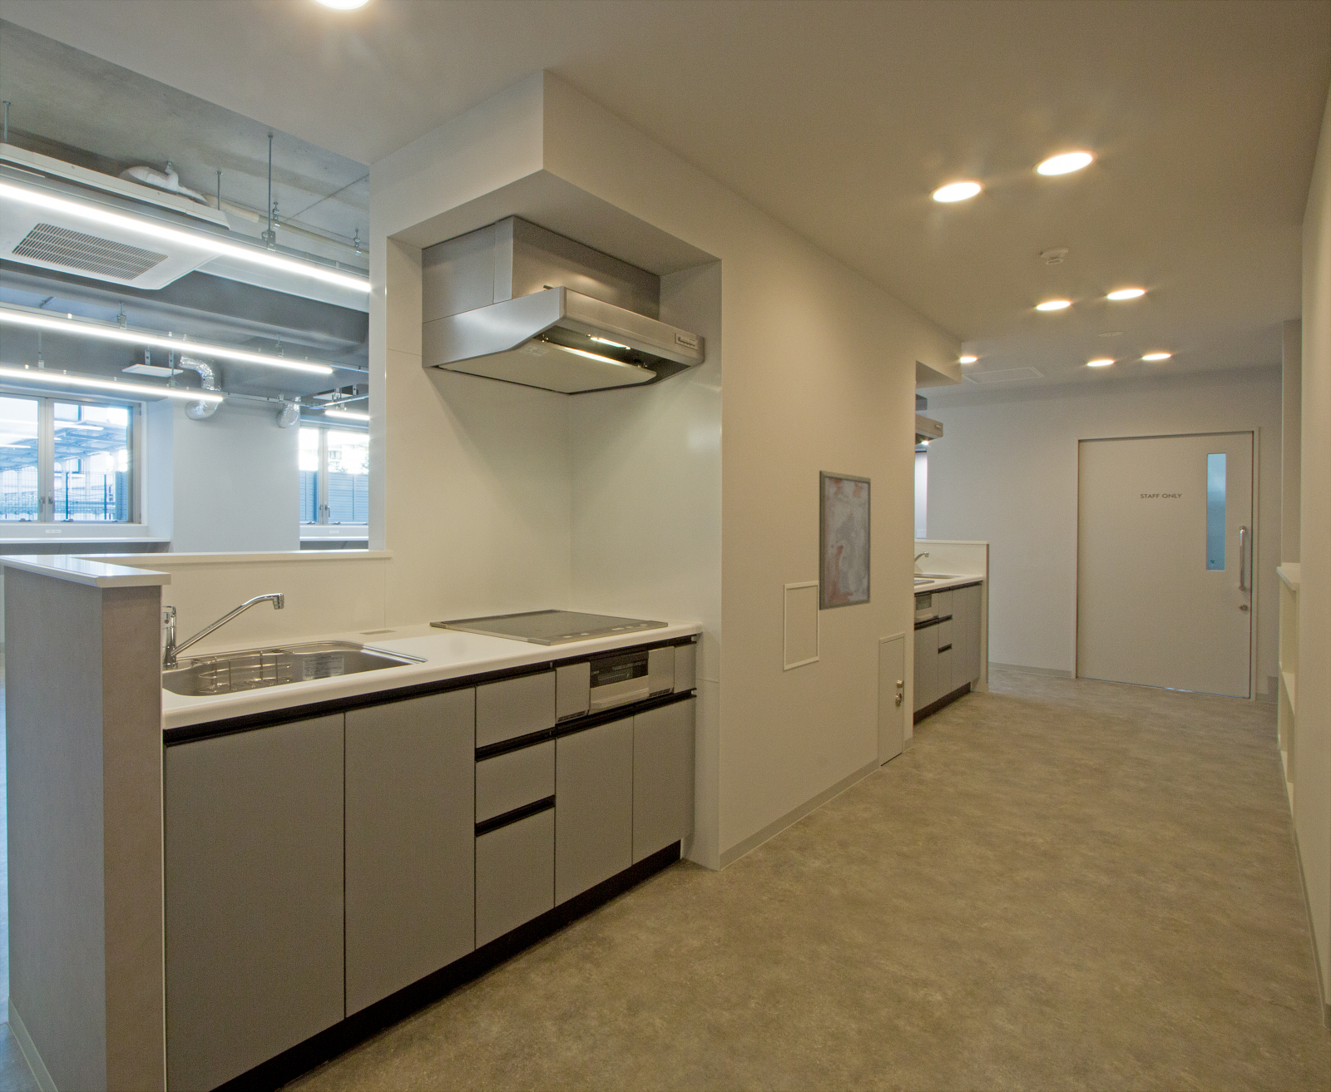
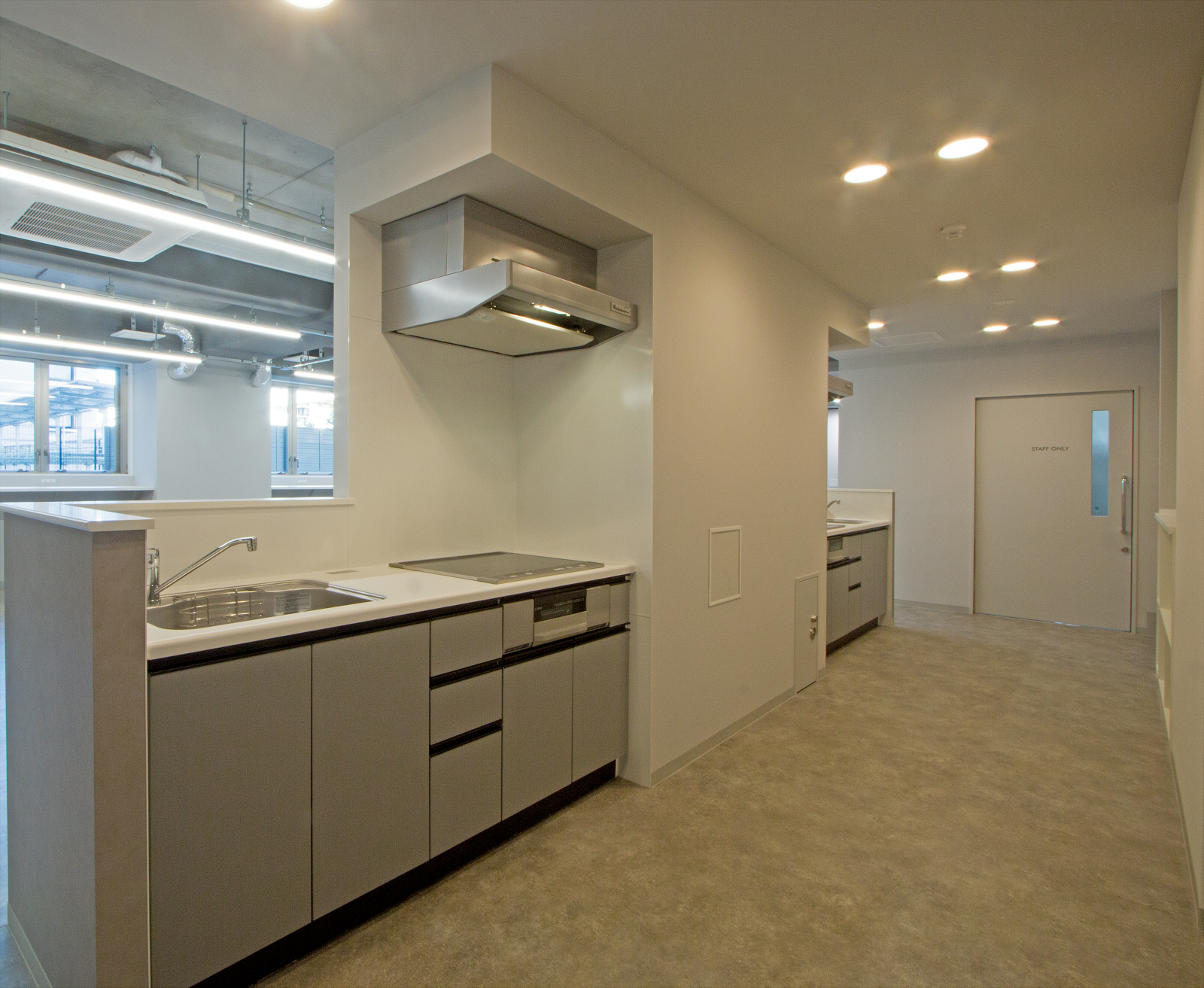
- wall art (847, 540)
